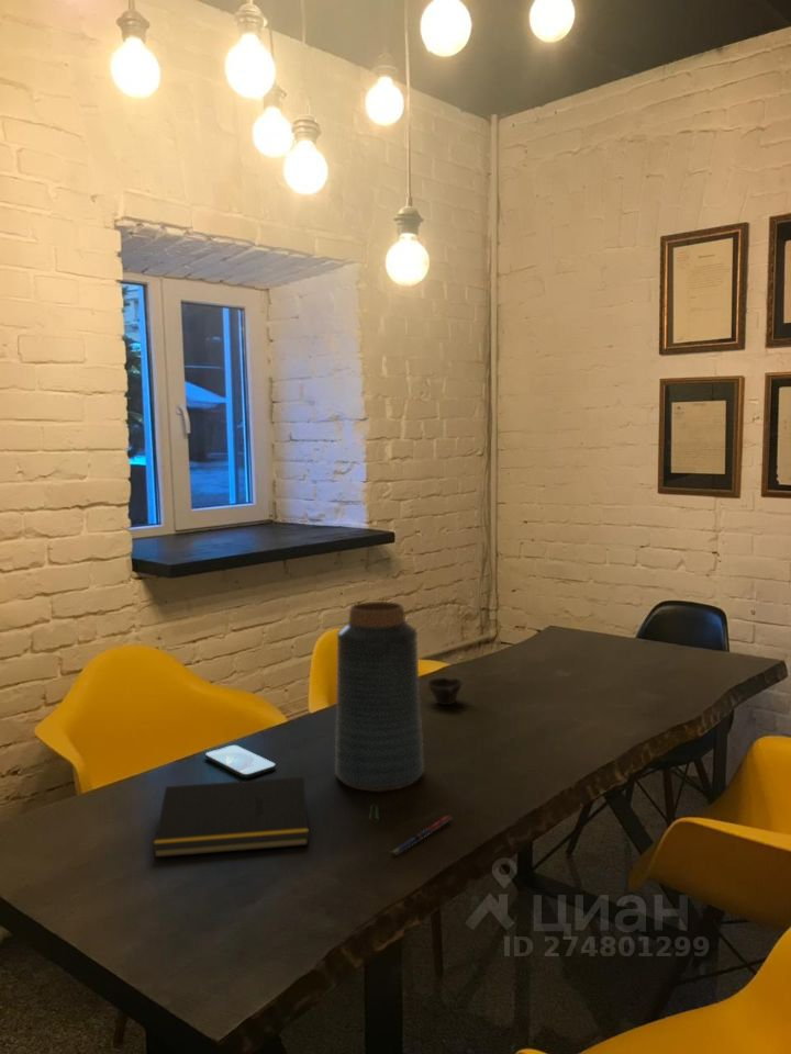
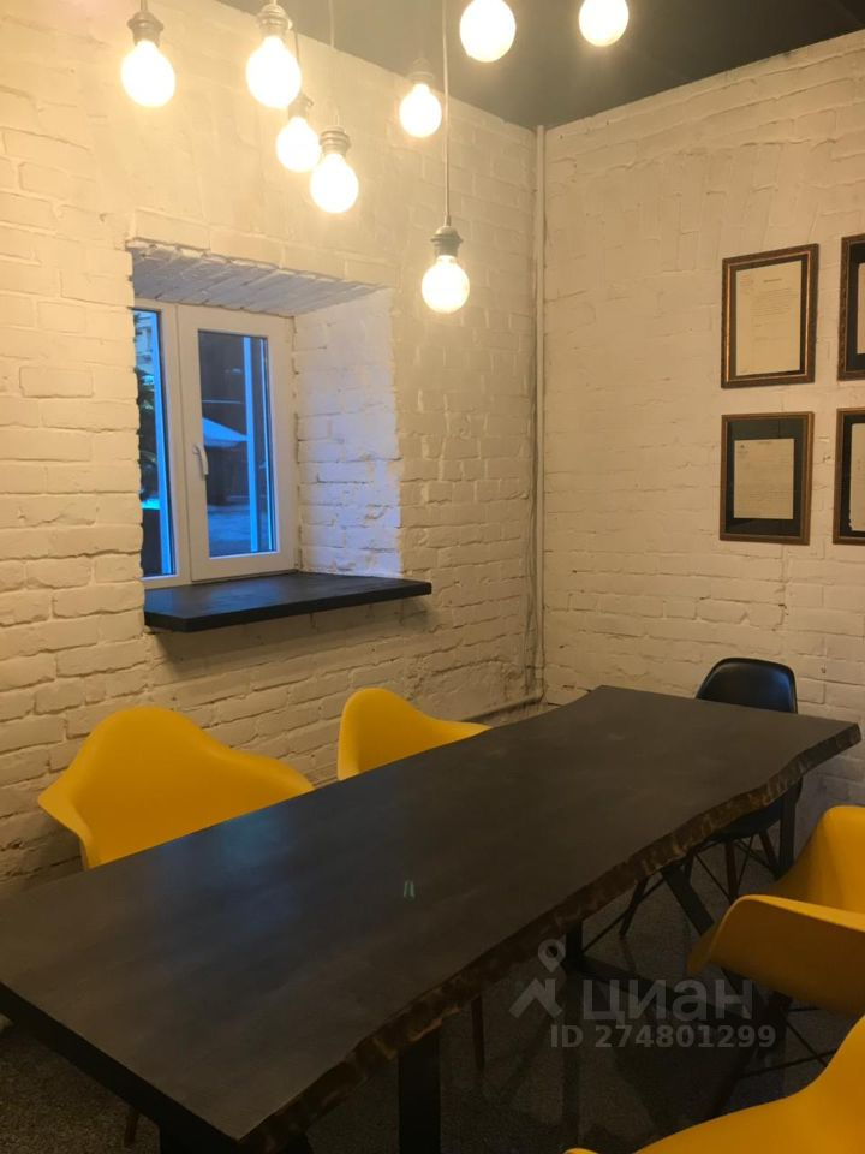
- smartphone (239, 760)
- vase (378, 691)
- notepad (234, 814)
- pen (422, 833)
- cup (445, 692)
